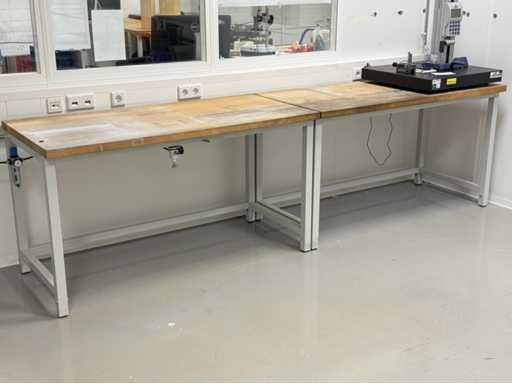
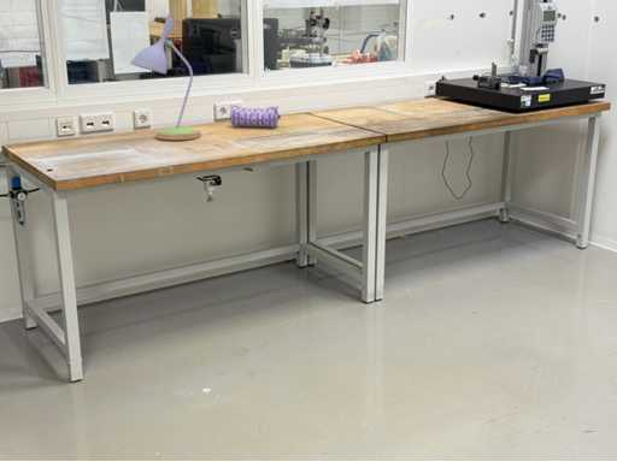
+ pencil case (254, 116)
+ desk lamp (164, 72)
